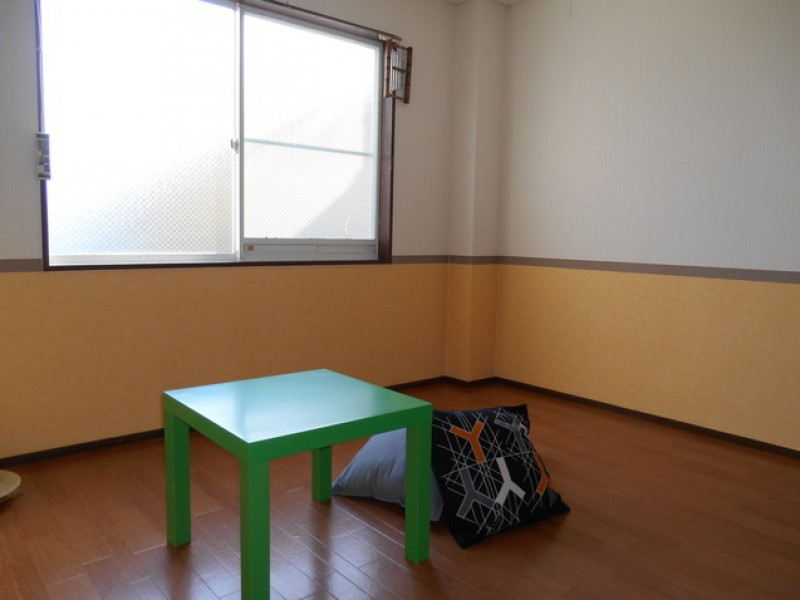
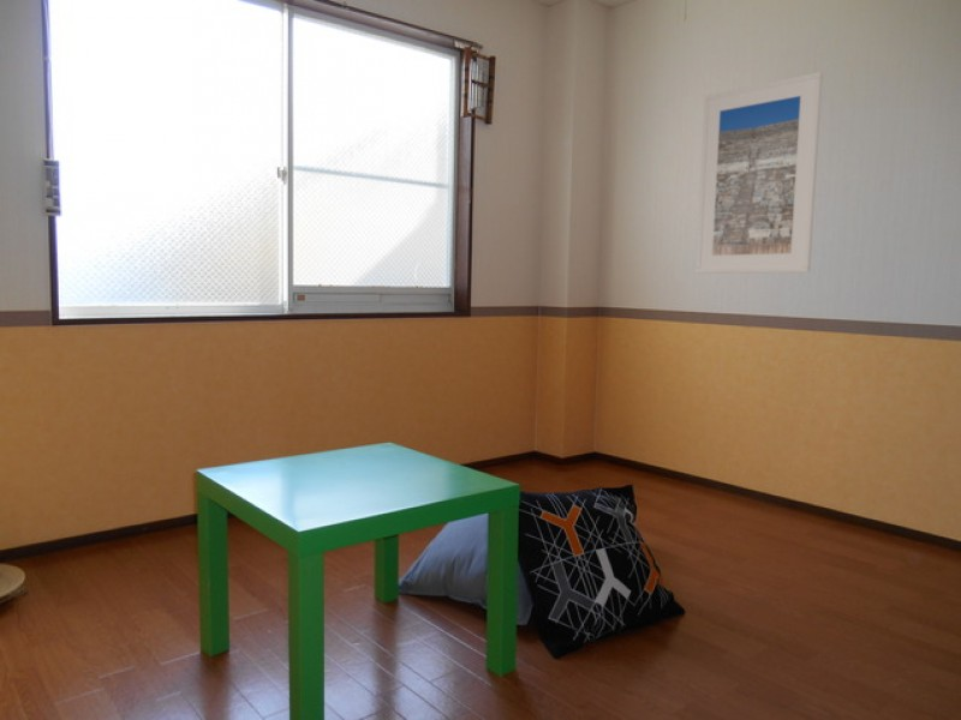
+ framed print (754, 179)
